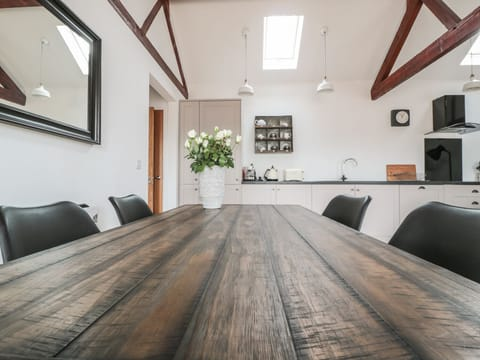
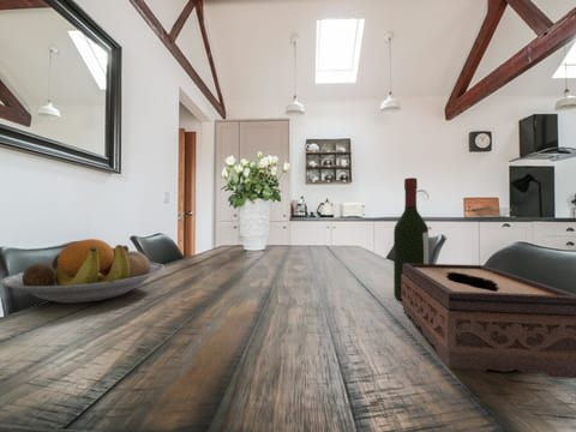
+ tissue box (469, 305)
+ fruit bowl (92, 265)
+ wine bottle (410, 238)
